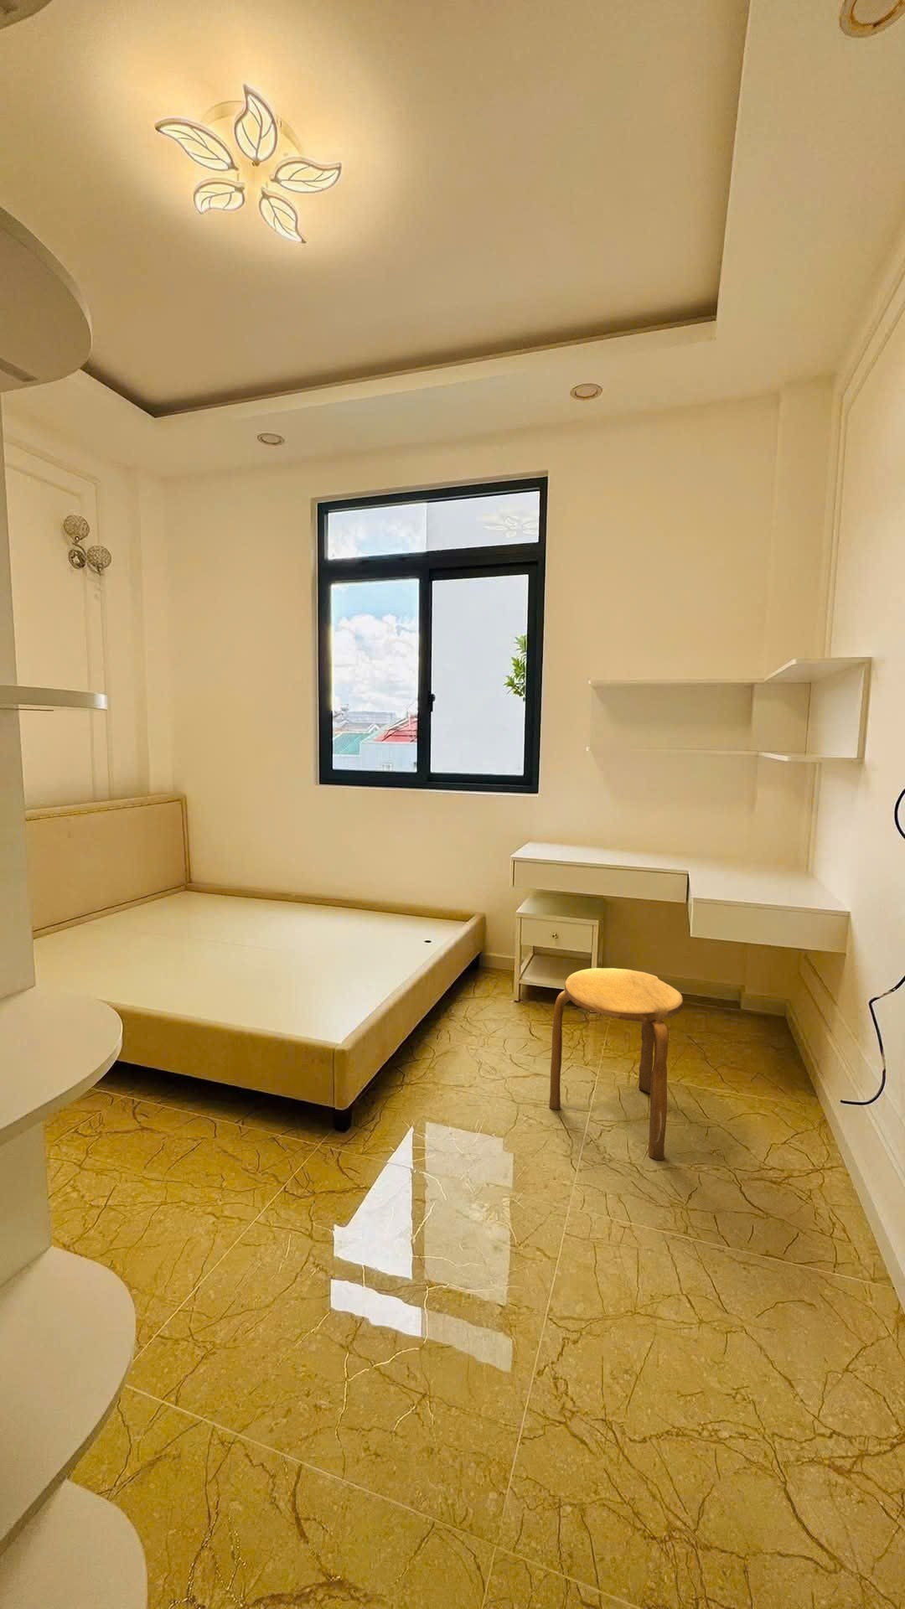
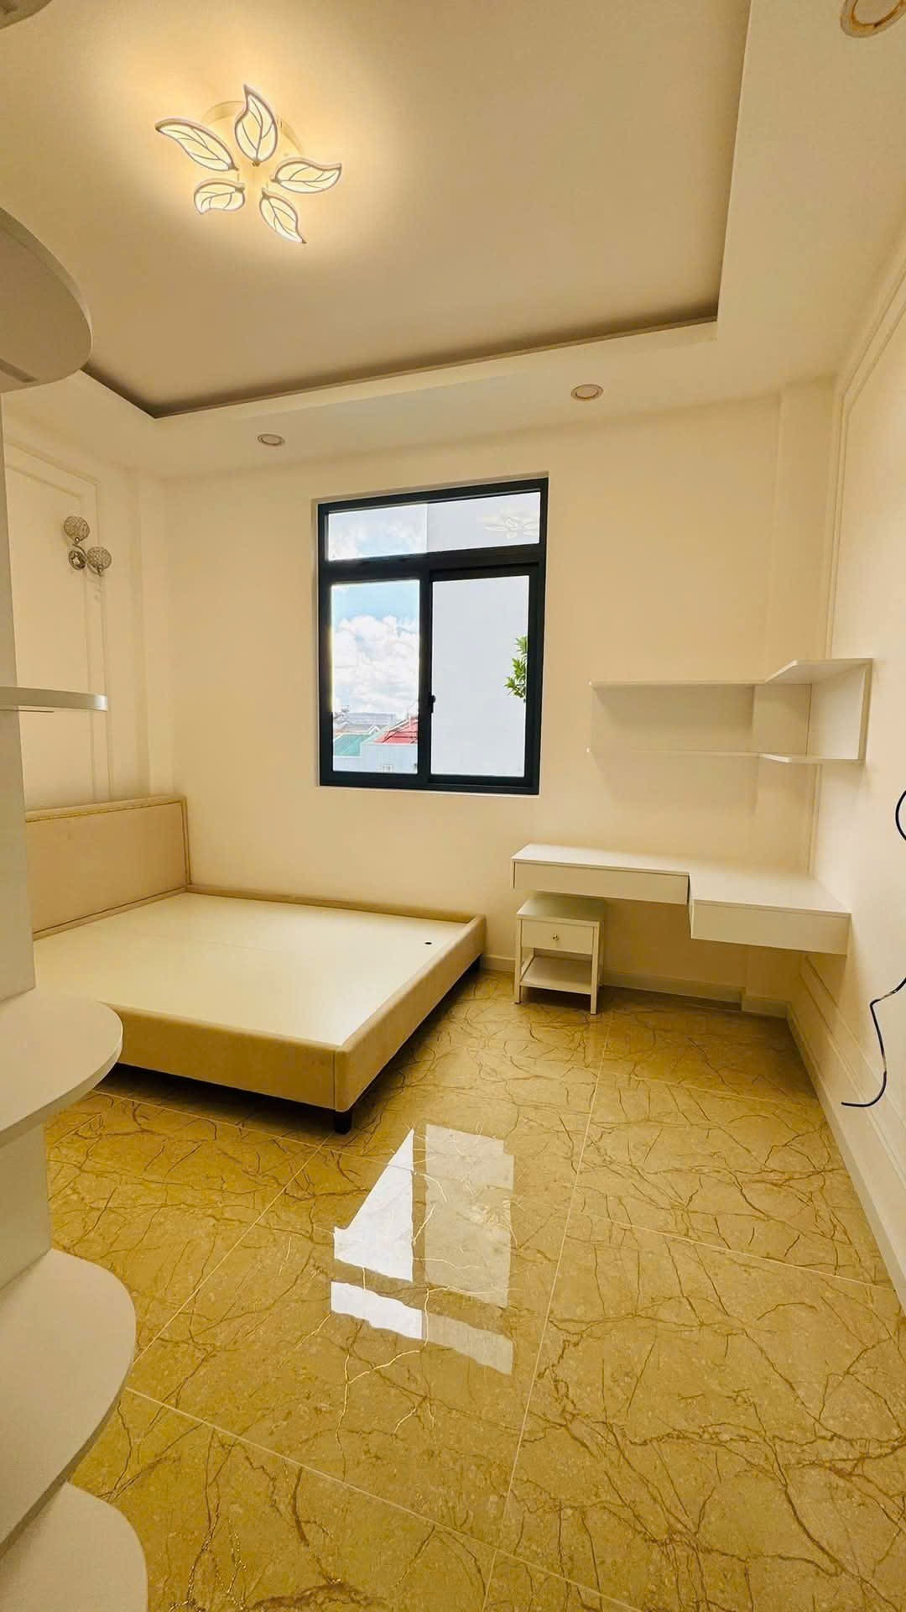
- stool (641, 1050)
